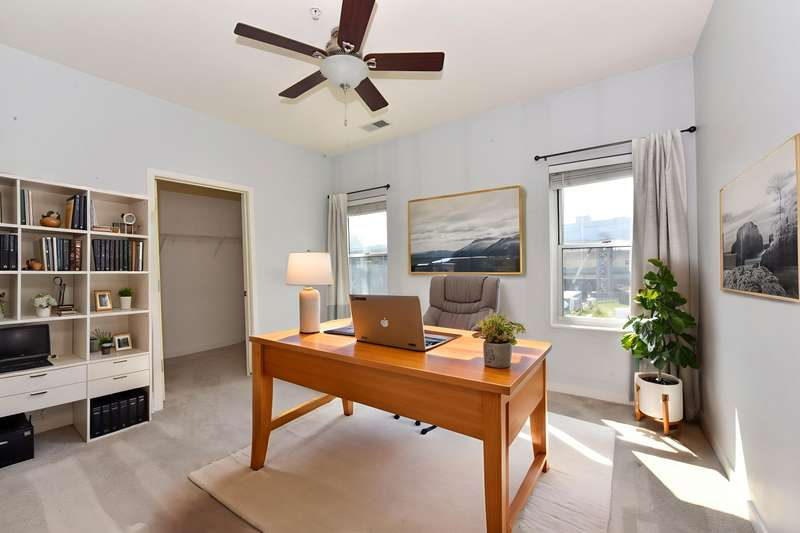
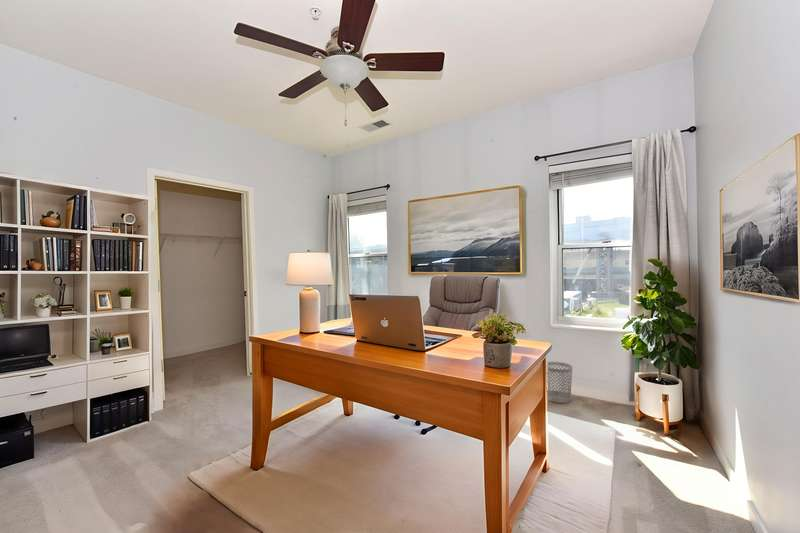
+ wastebasket (558, 382)
